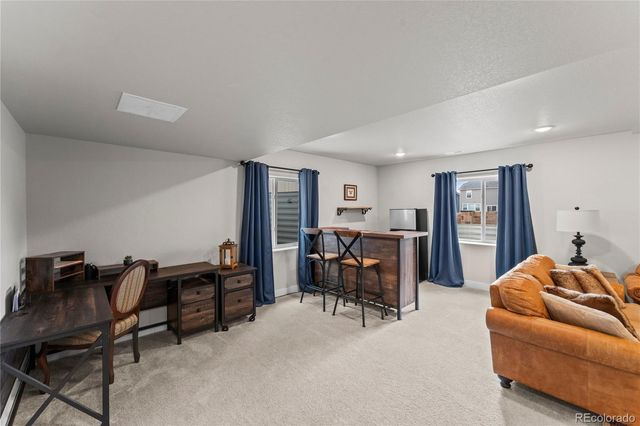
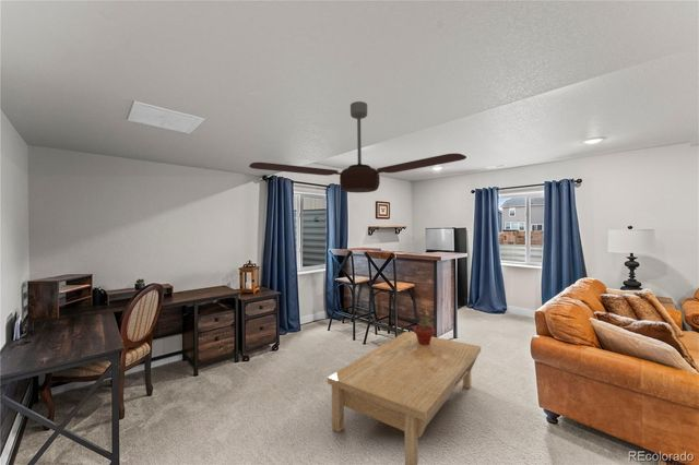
+ ceiling fan (358, 152)
+ potted plant (424, 325)
+ coffee table (413, 383)
